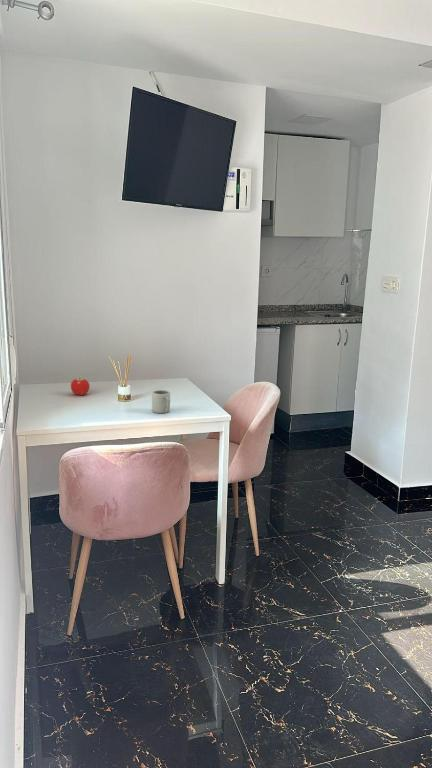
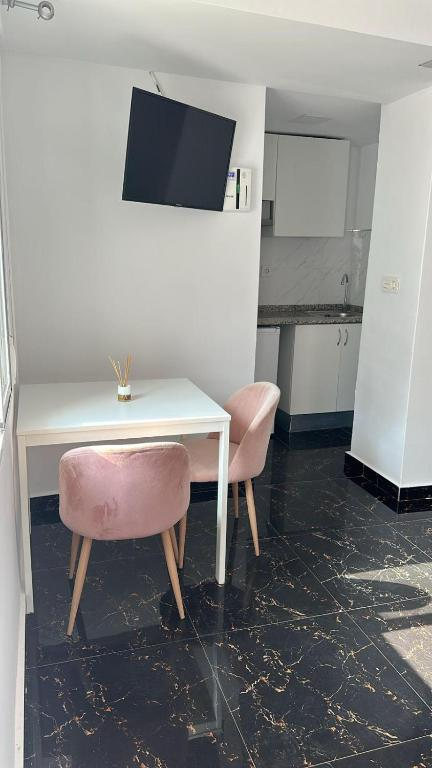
- fruit (80, 385)
- cup (162, 402)
